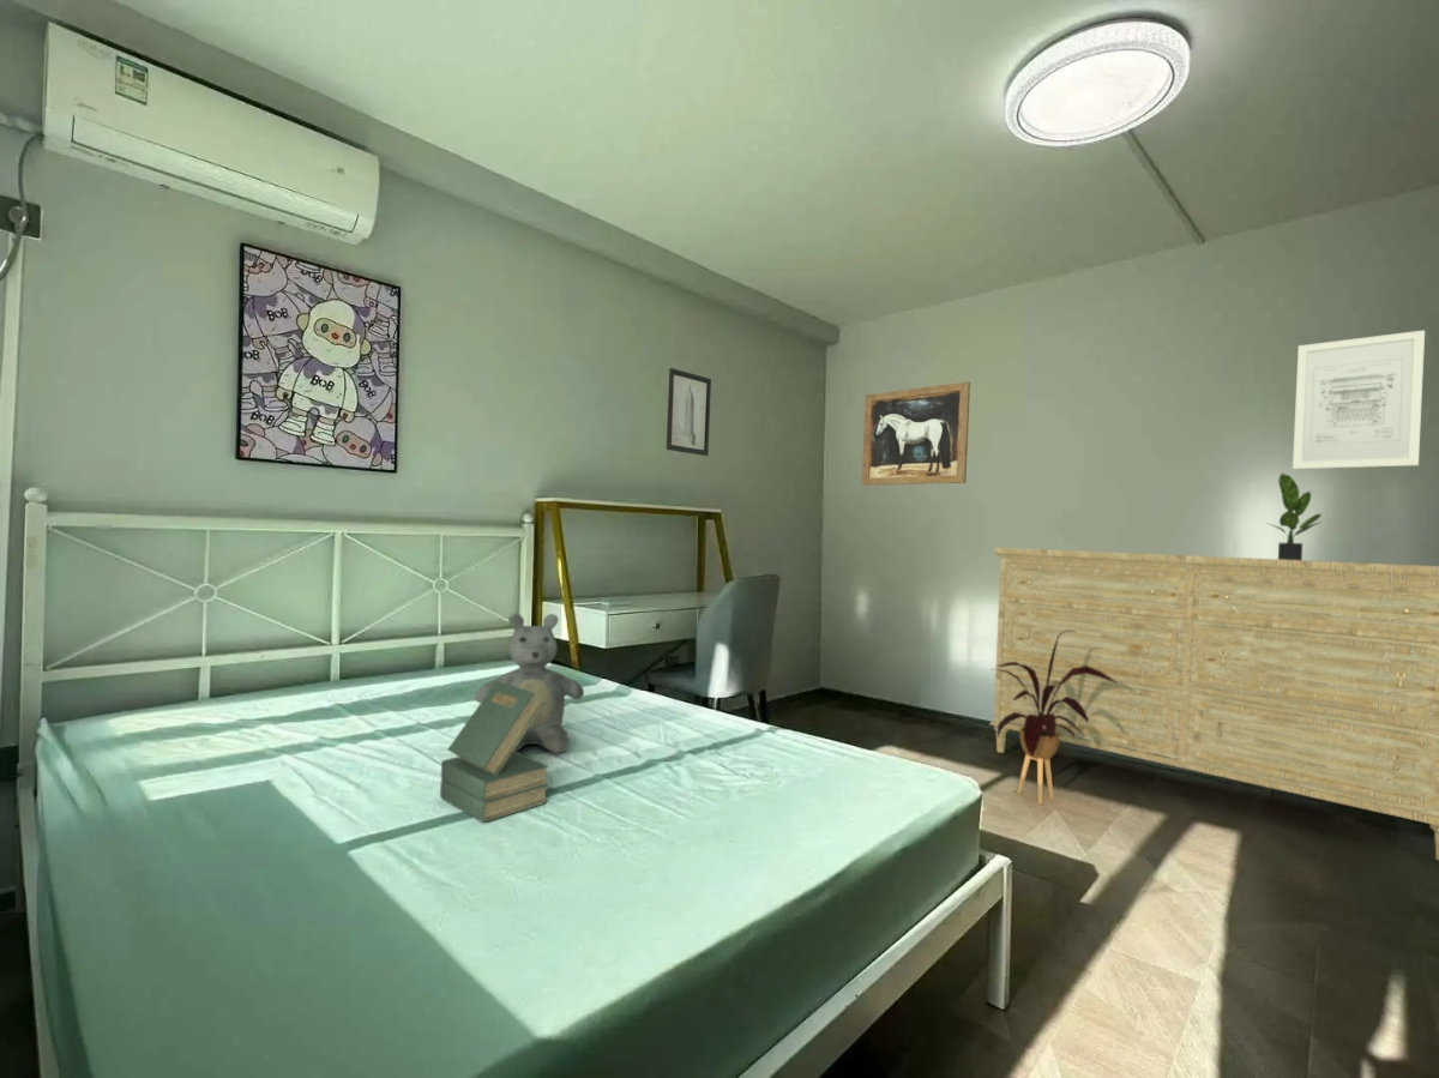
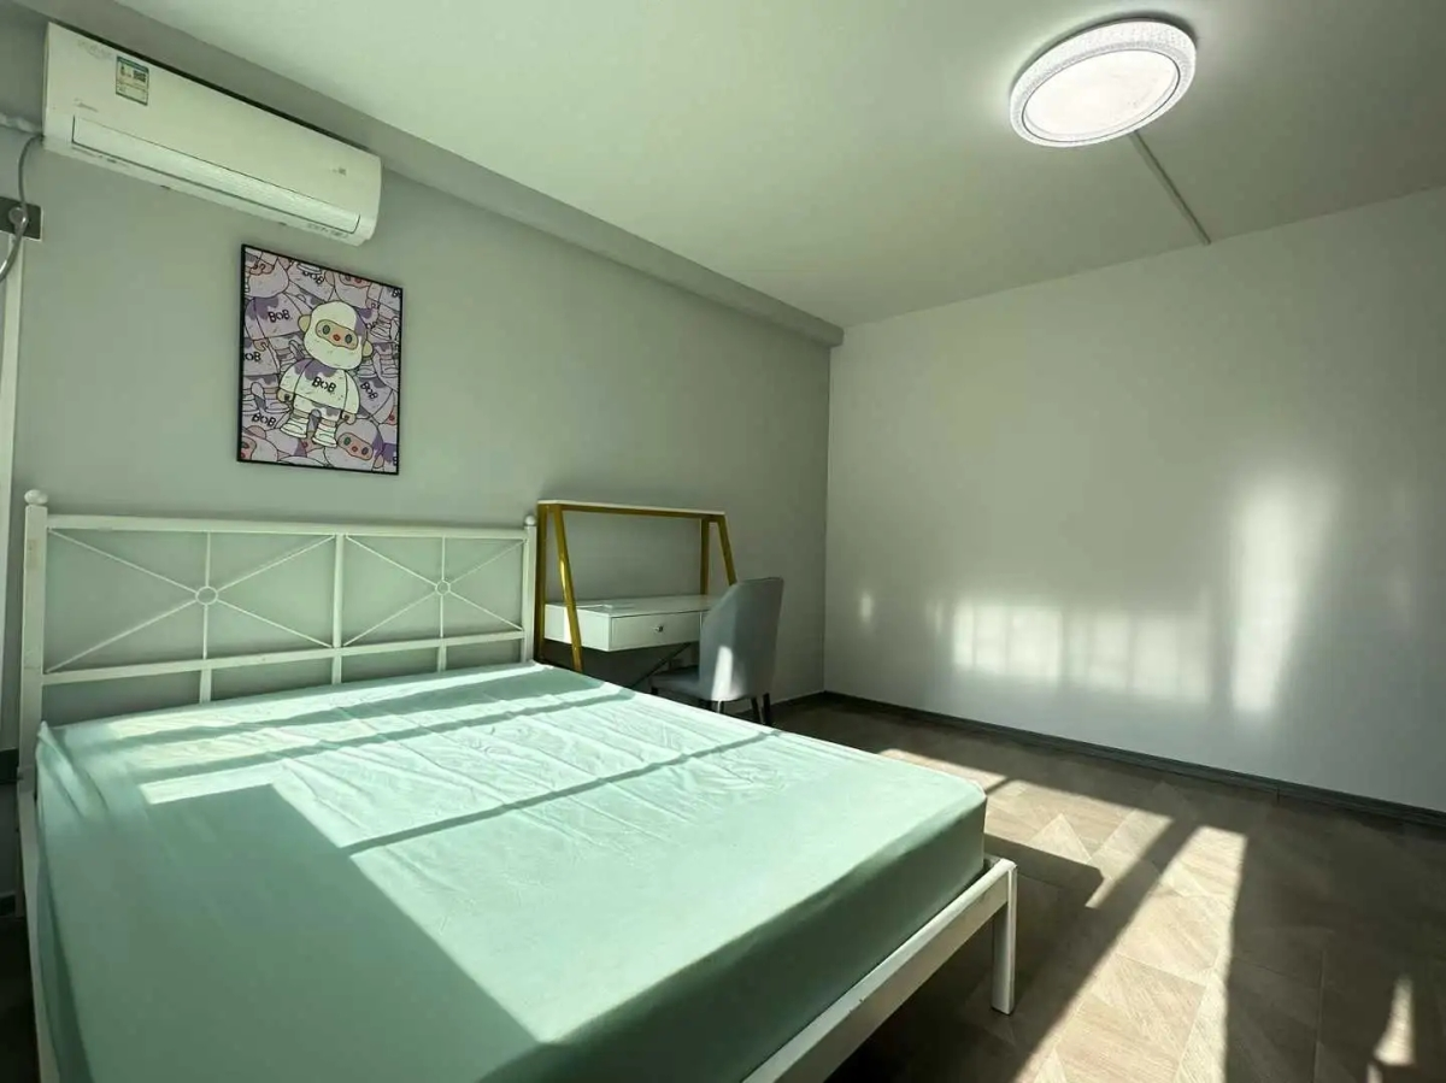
- potted plant (1292, 516)
- book (495, 745)
- wall art (913, 436)
- dresser (1194, 670)
- wall art (1355, 403)
- wall art (688, 412)
- teddy bear (532, 680)
- house plant (1042, 716)
